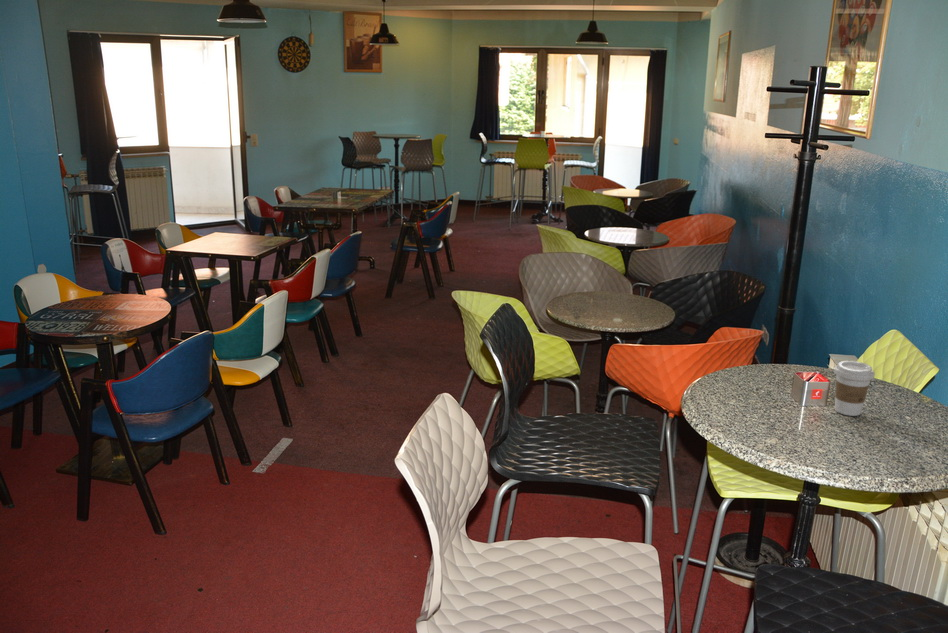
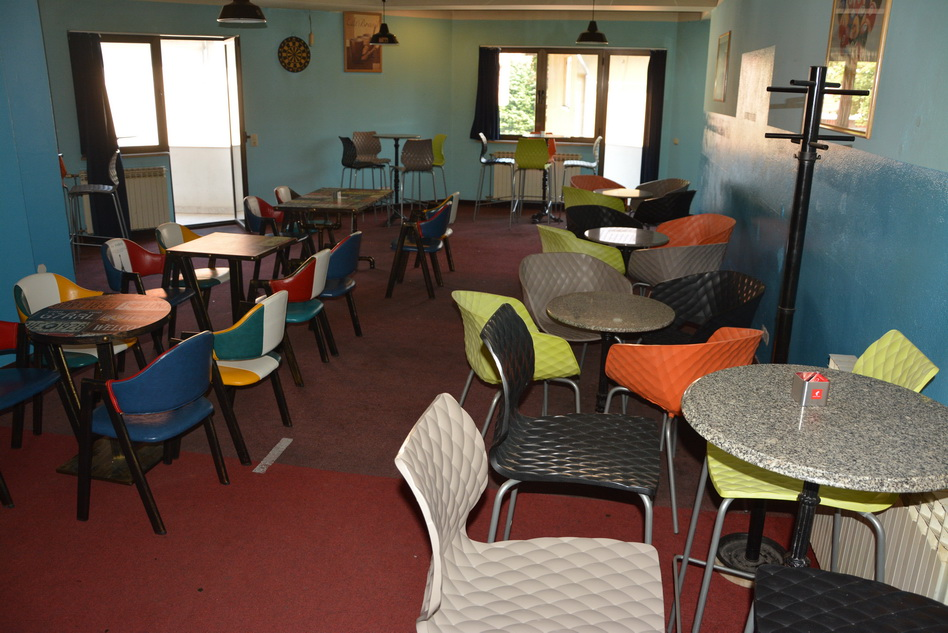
- coffee cup (851, 388)
